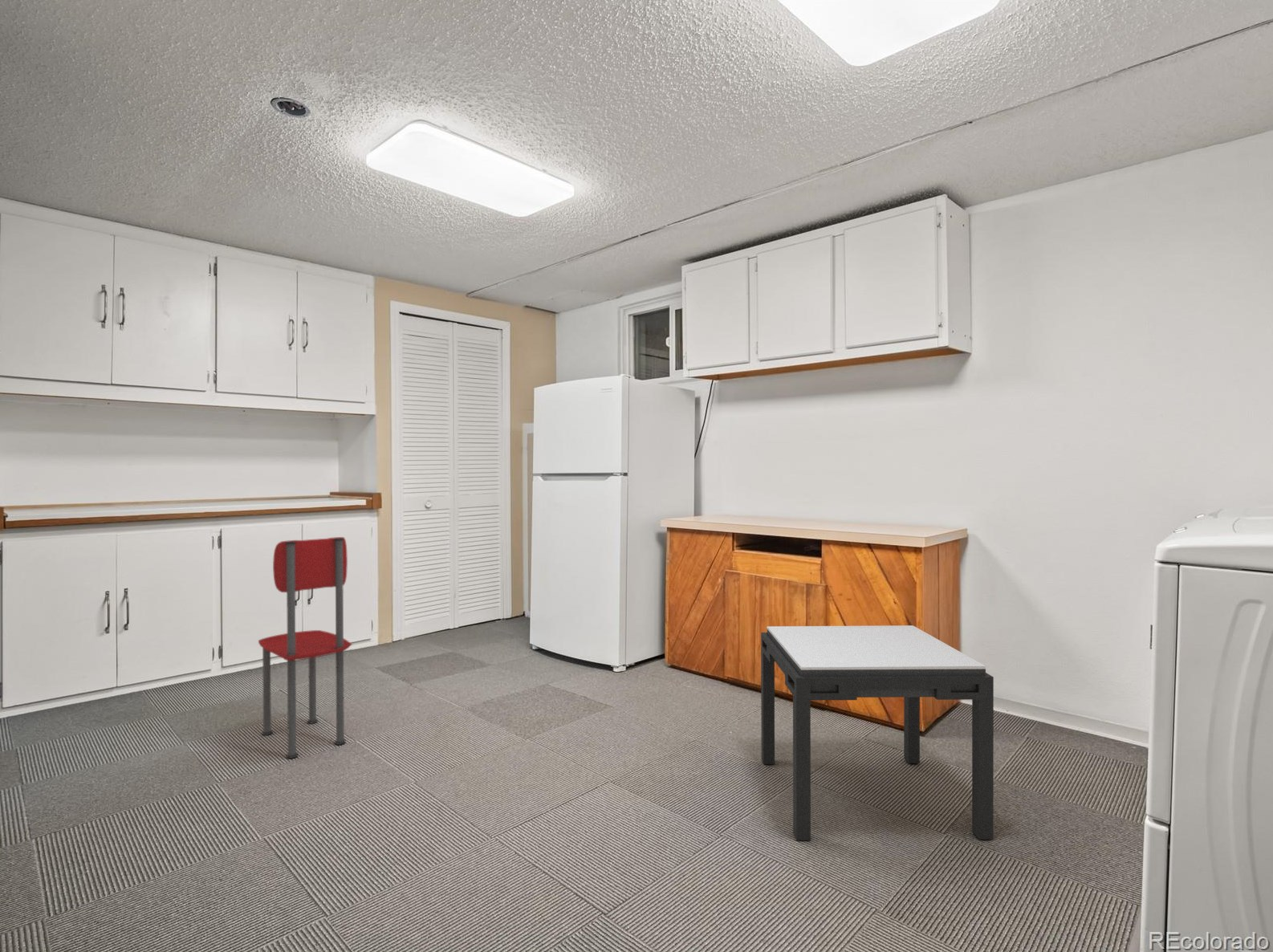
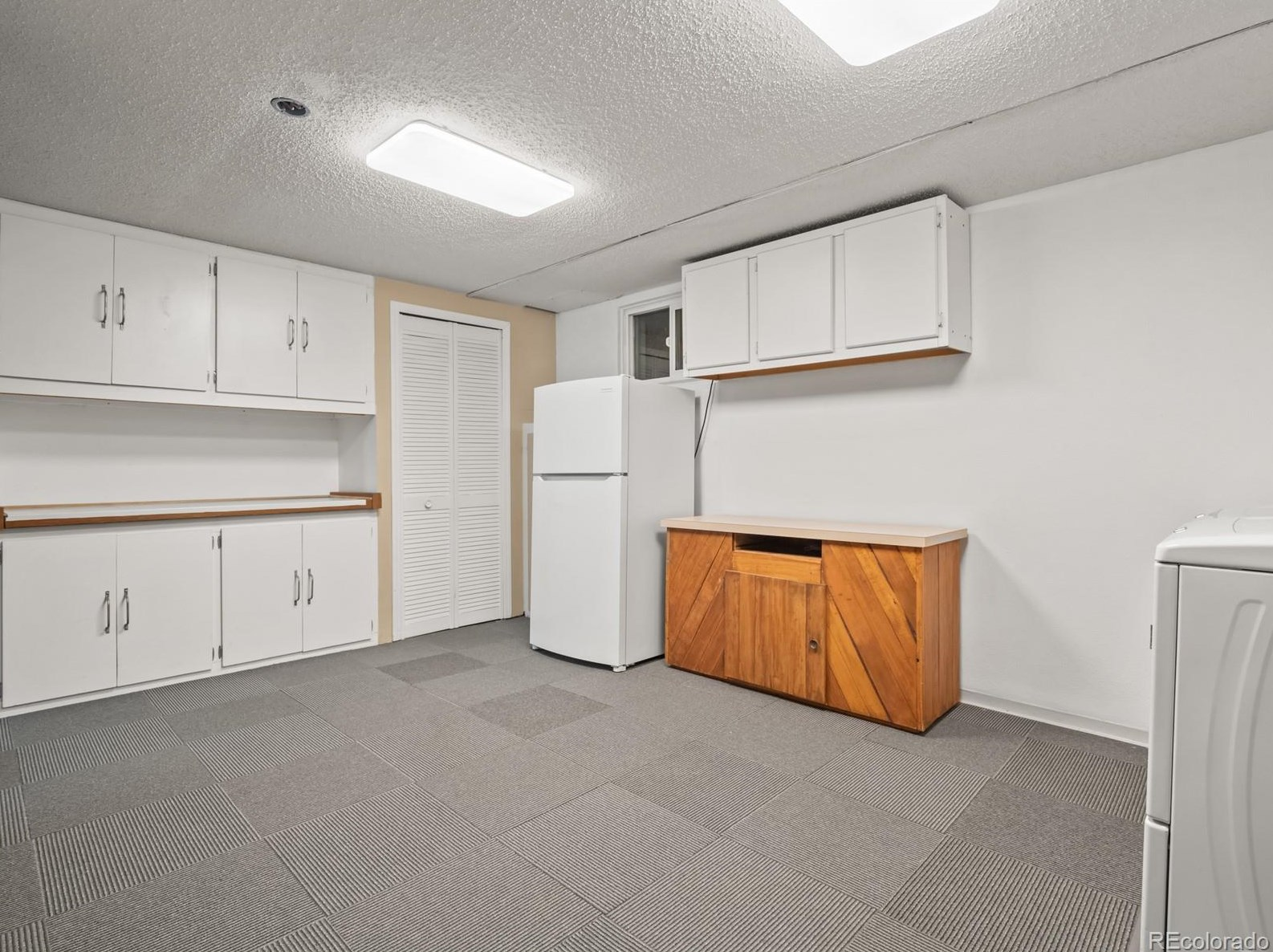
- side table (856, 699)
- dining chair (303, 637)
